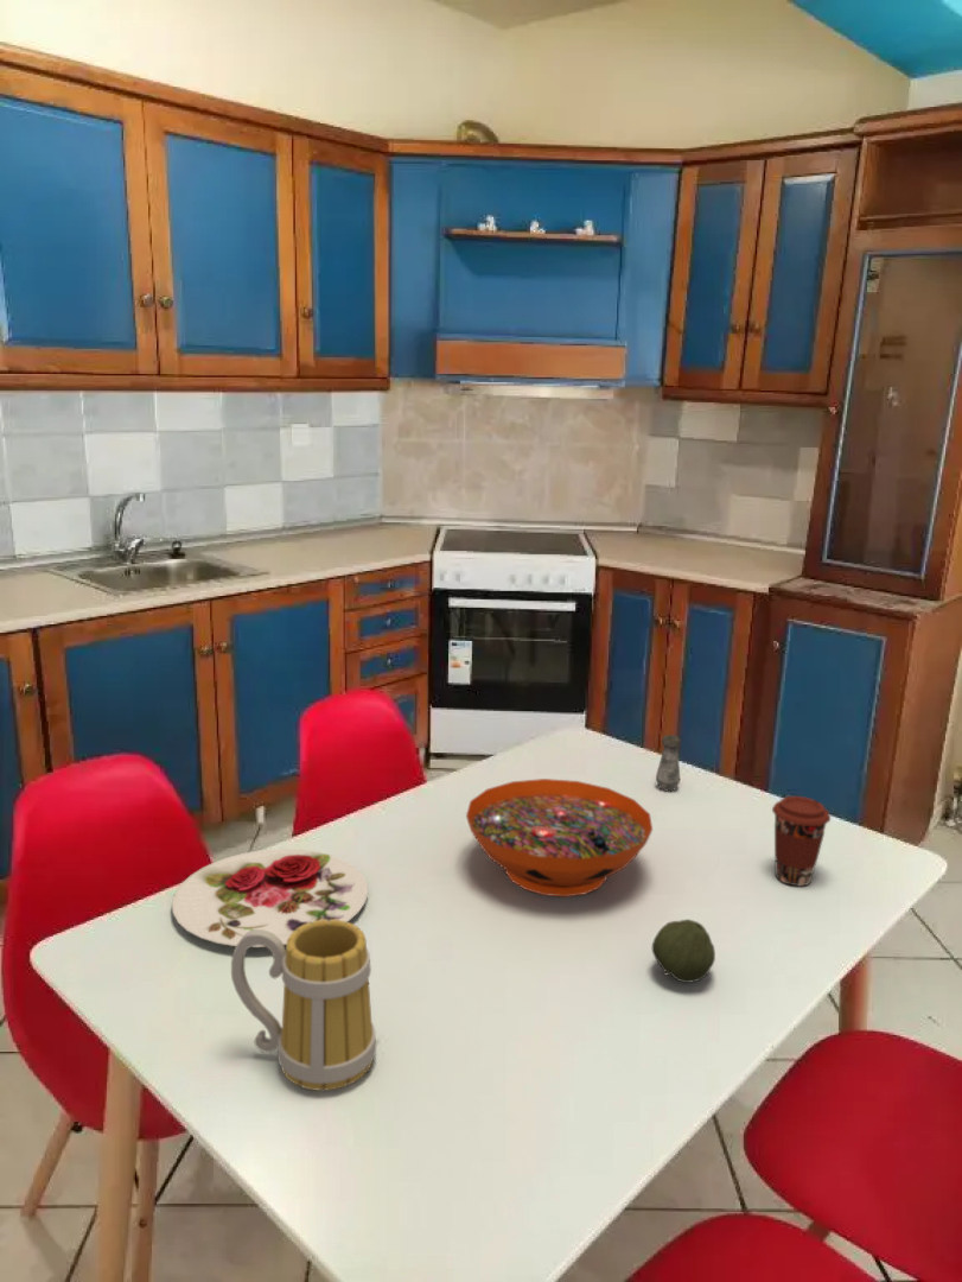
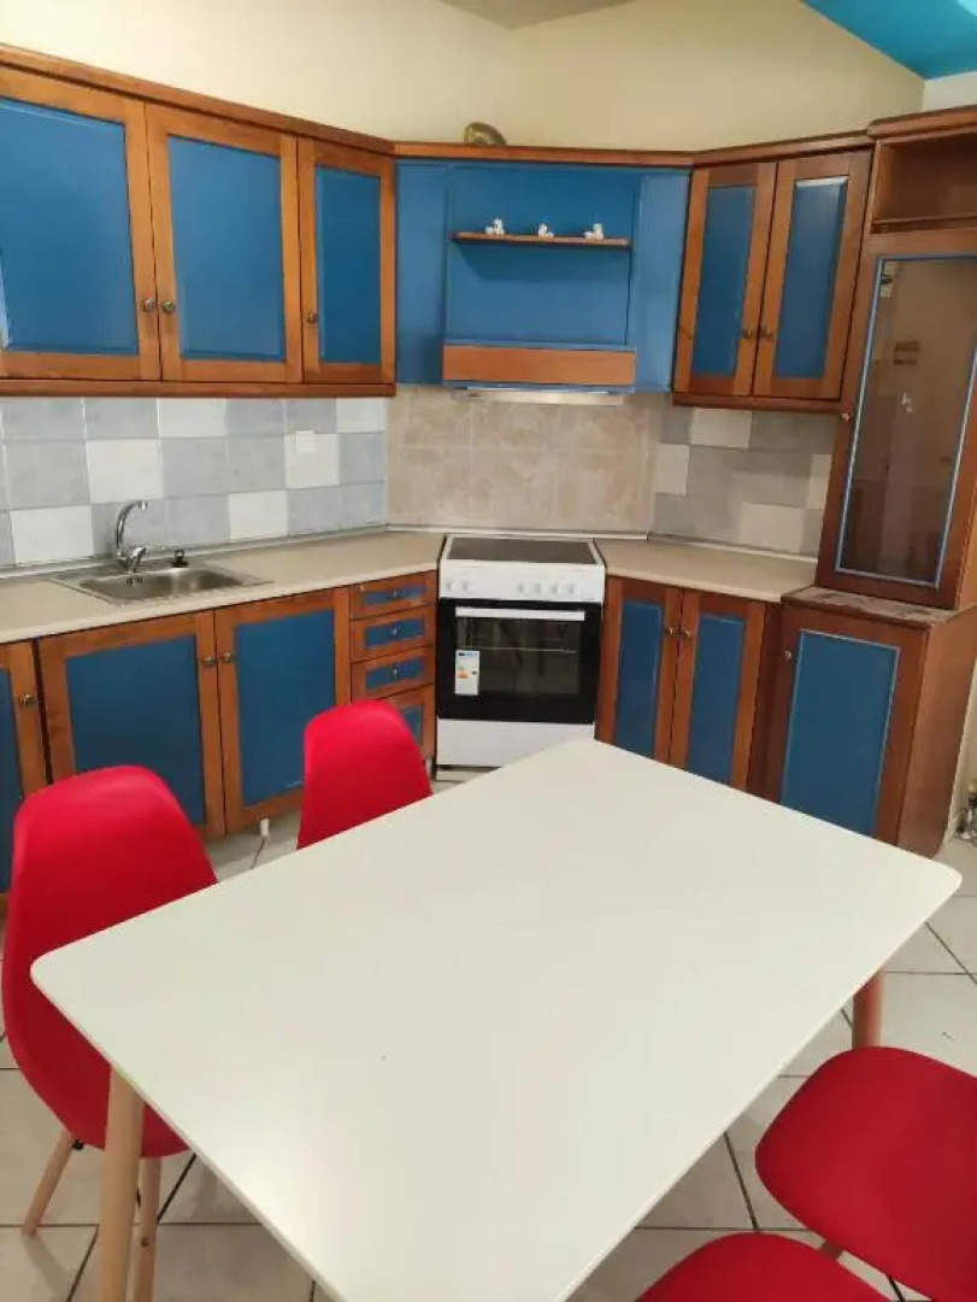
- decorative bowl (556, 843)
- coffee cup (797, 840)
- mug (312, 995)
- fruit (683, 947)
- plate (272, 891)
- salt shaker (669, 762)
